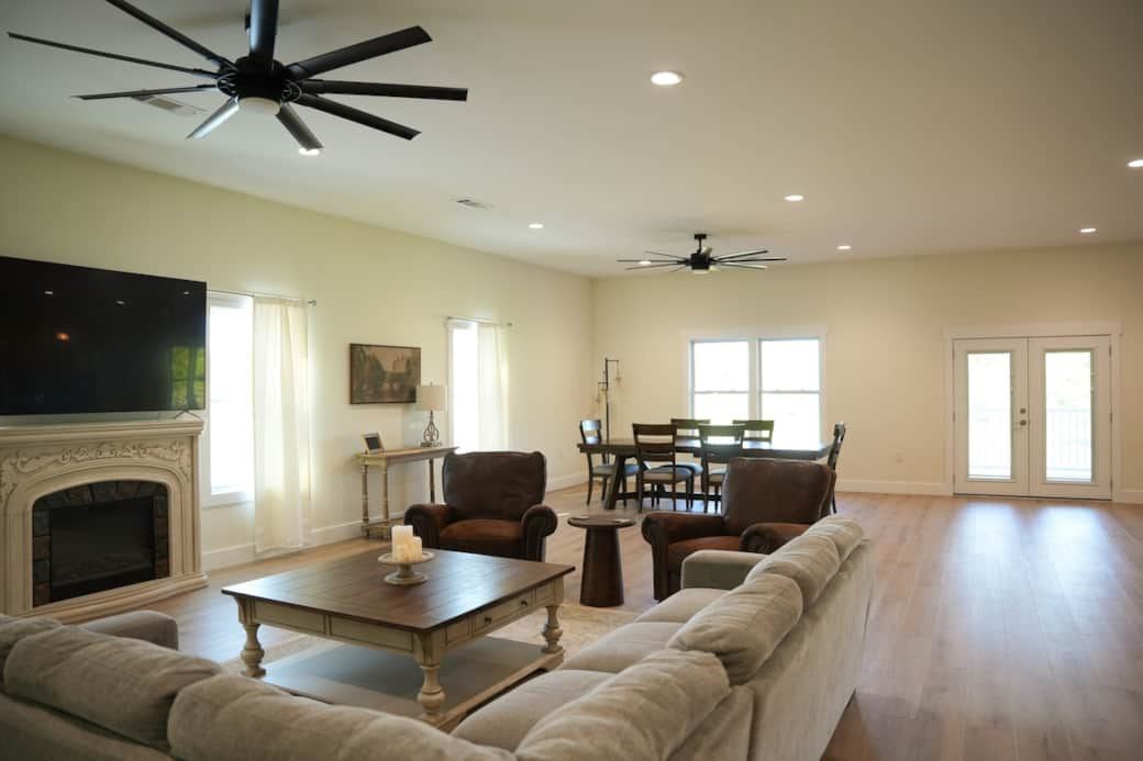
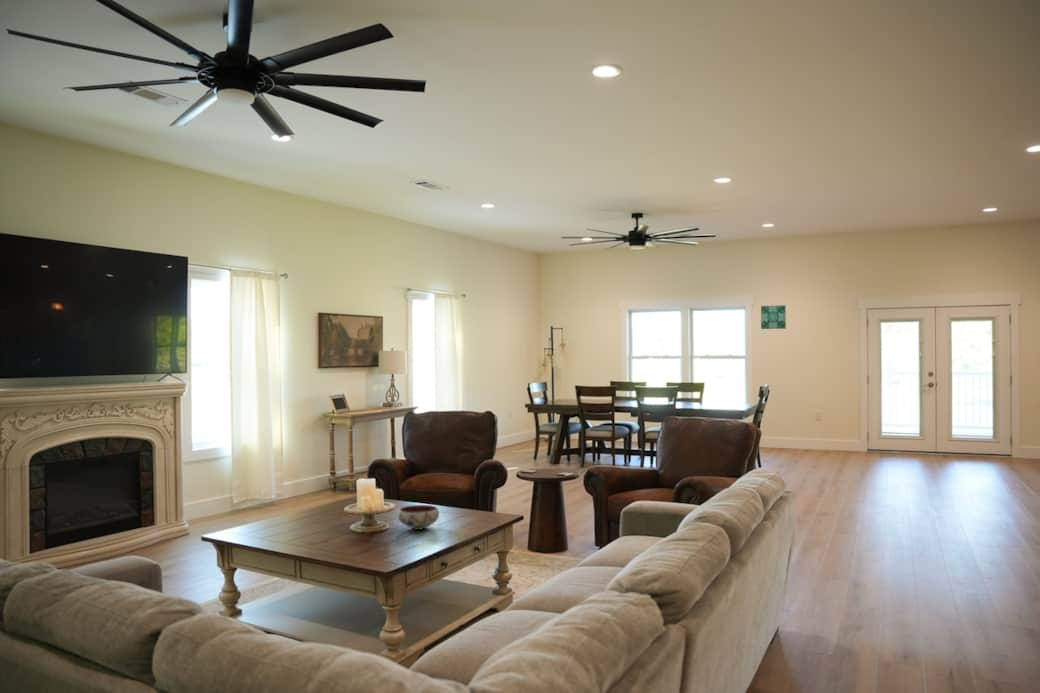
+ bowl (418, 518)
+ wall art (773, 317)
